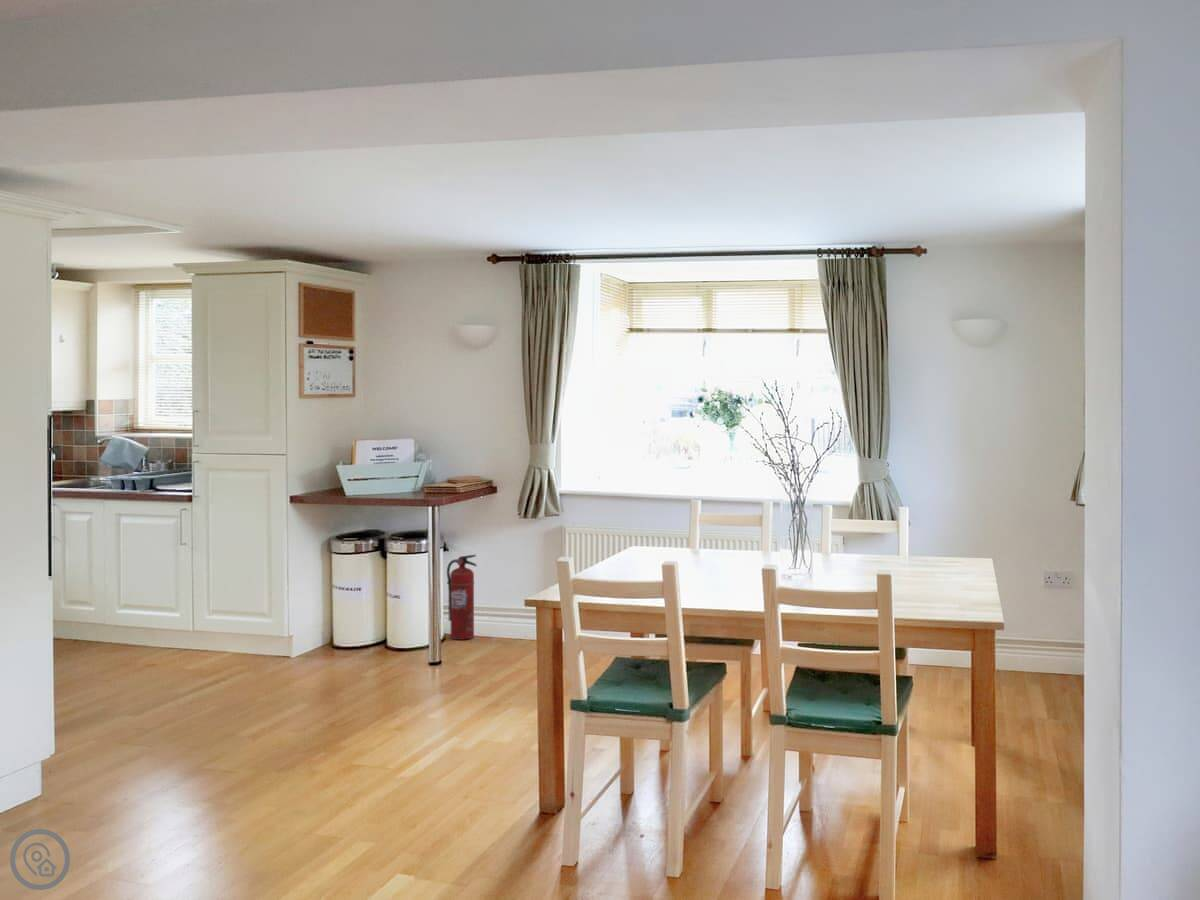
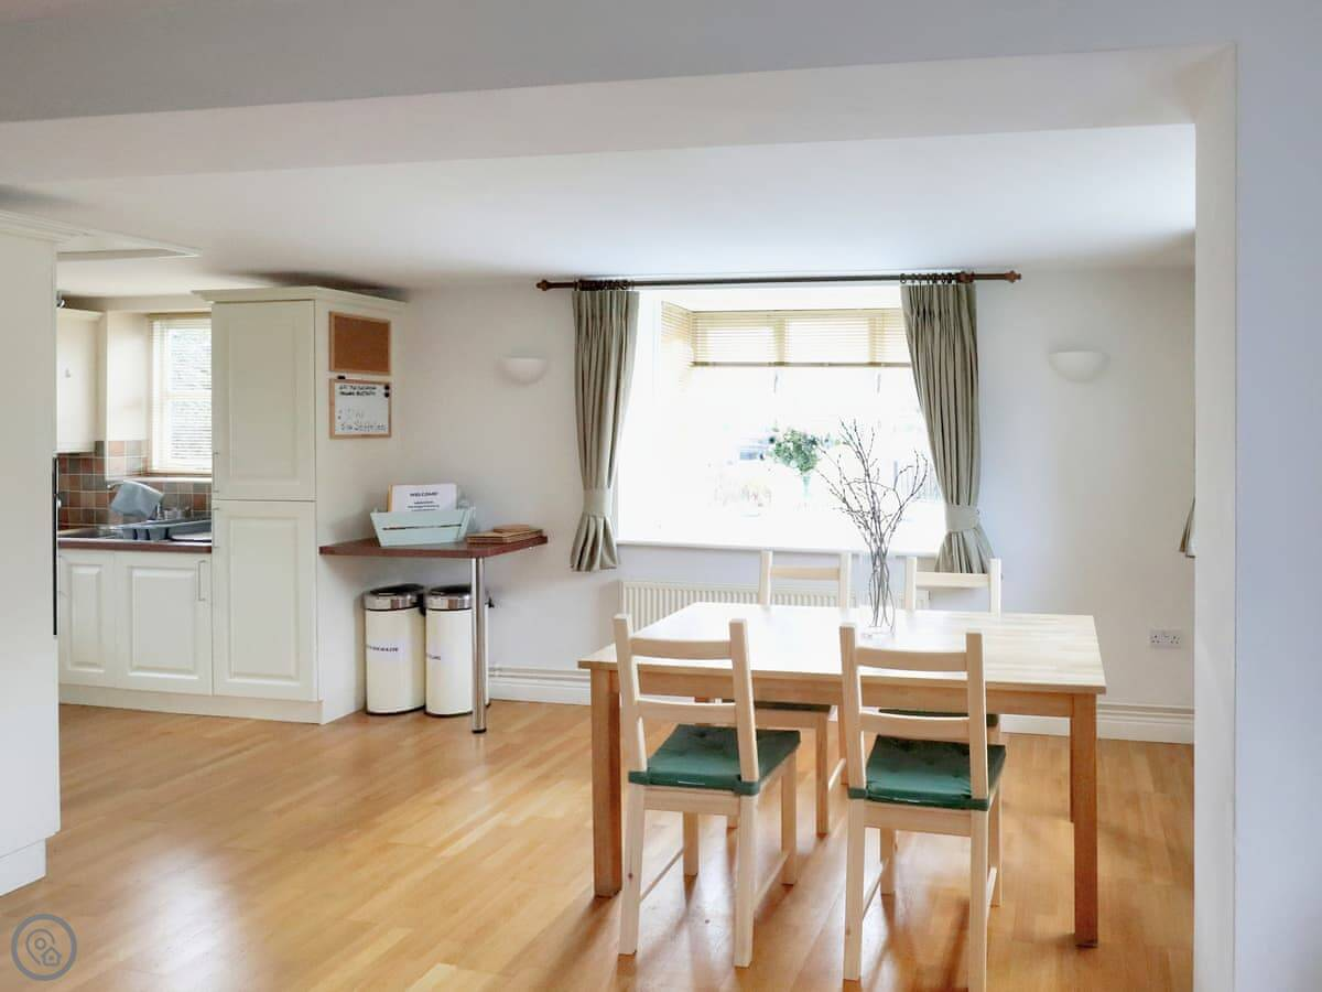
- fire extinguisher (461, 595)
